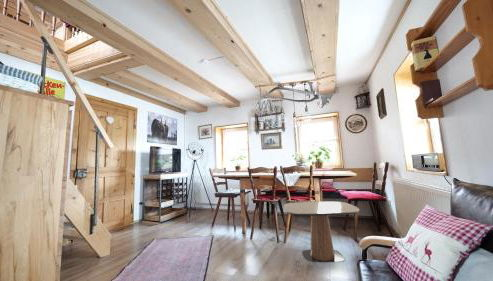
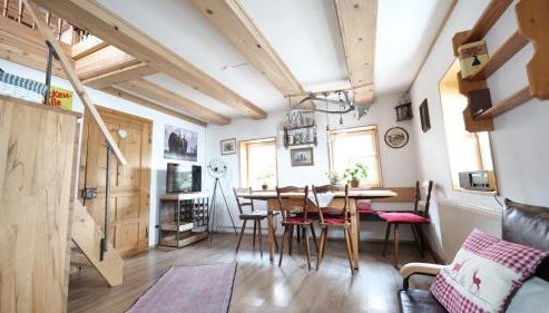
- side table (320, 230)
